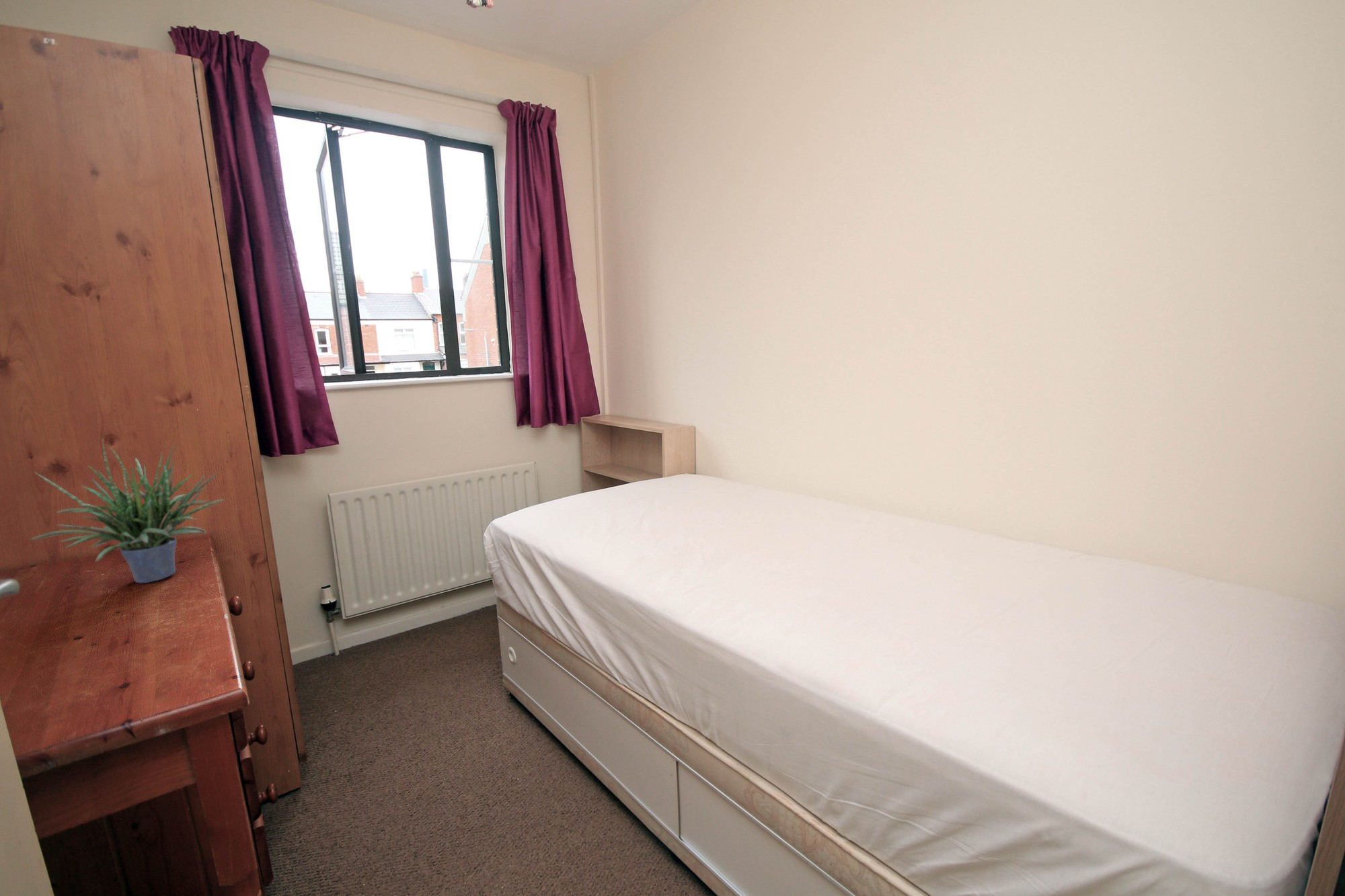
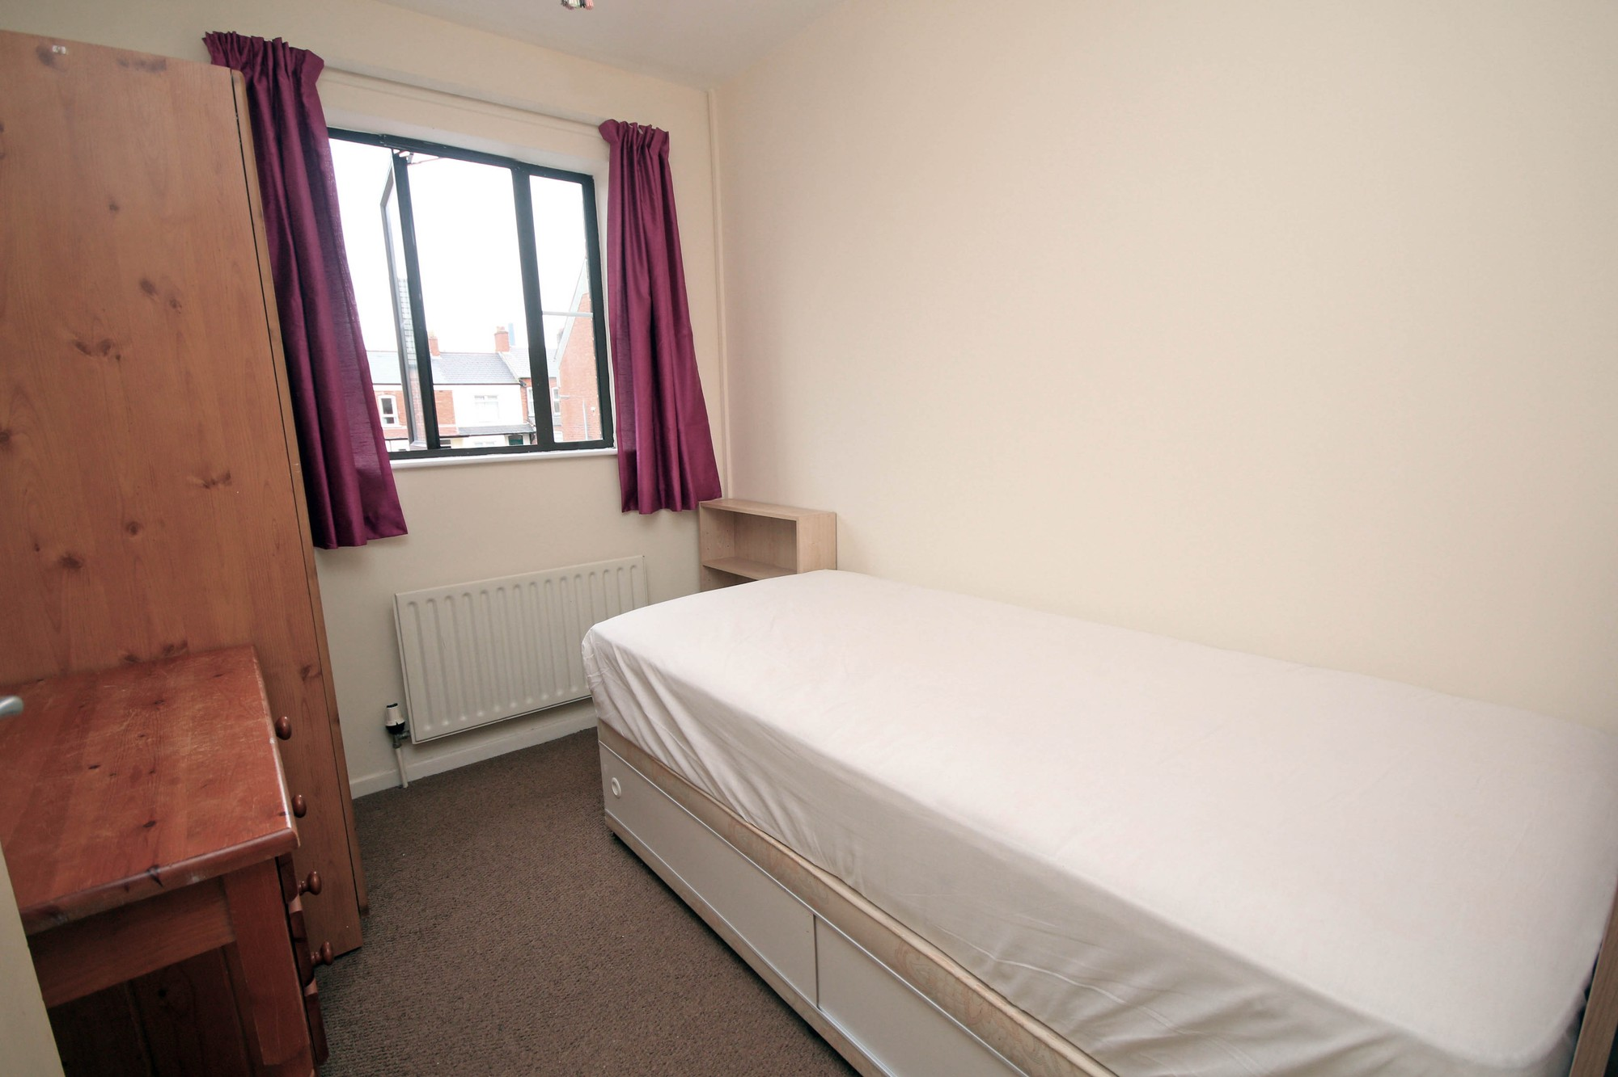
- potted plant (130, 507)
